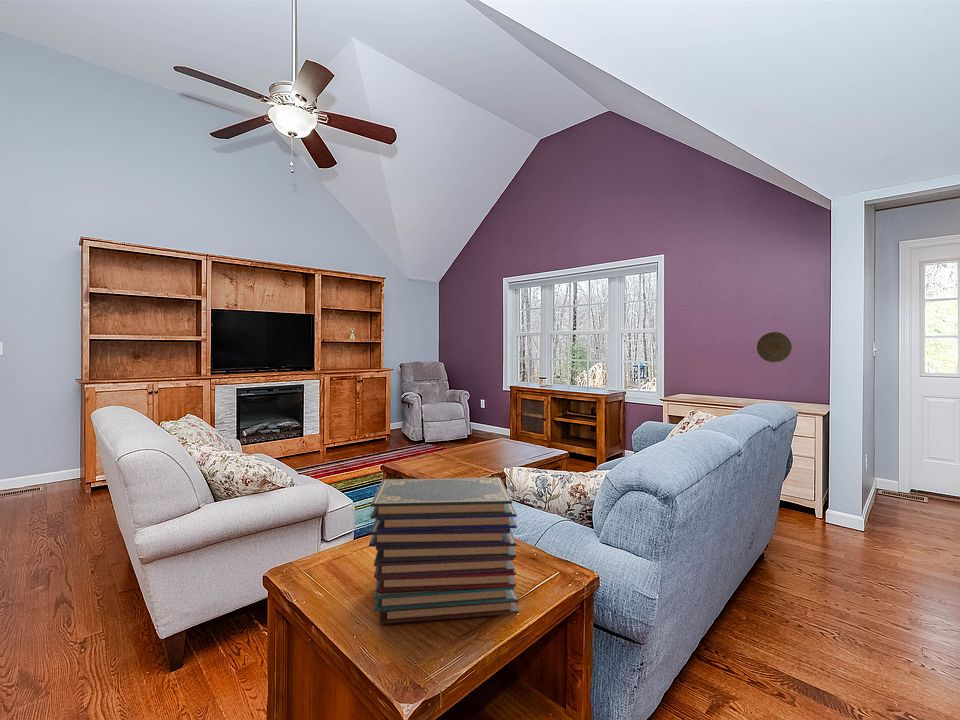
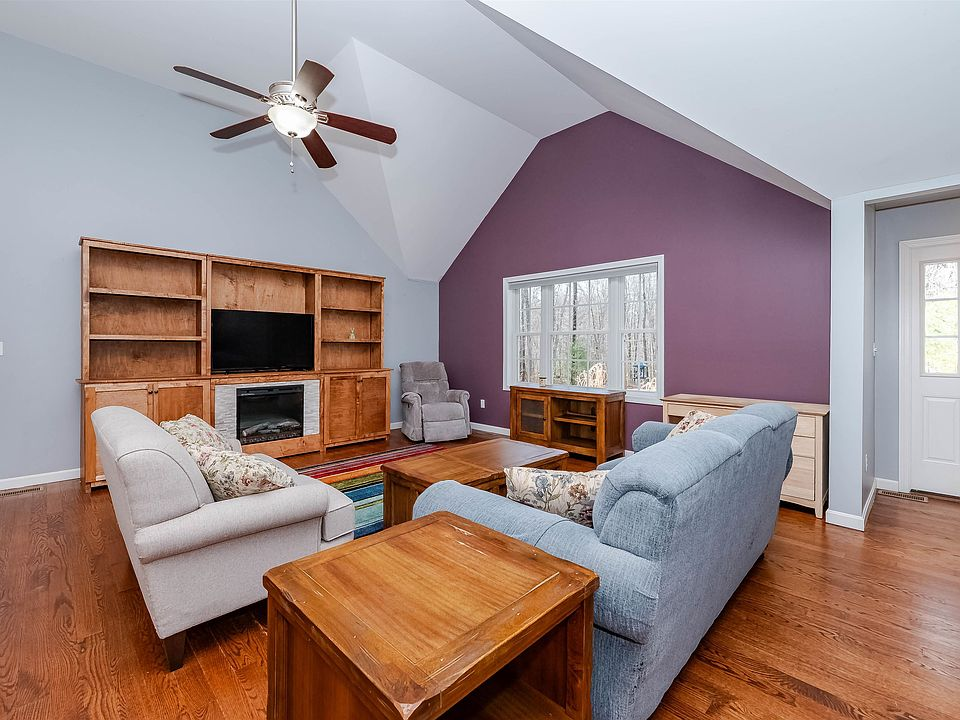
- decorative plate (774, 347)
- book stack (443, 542)
